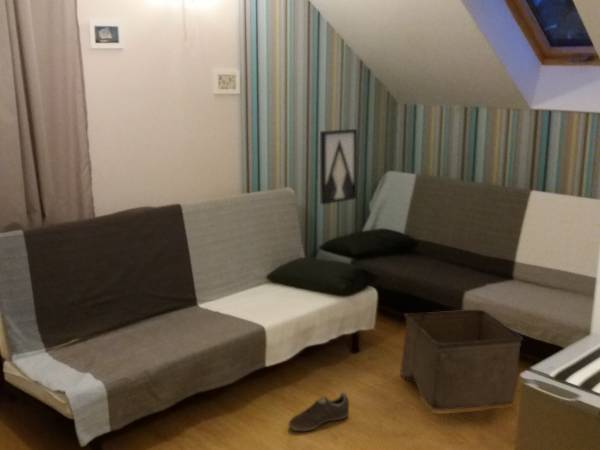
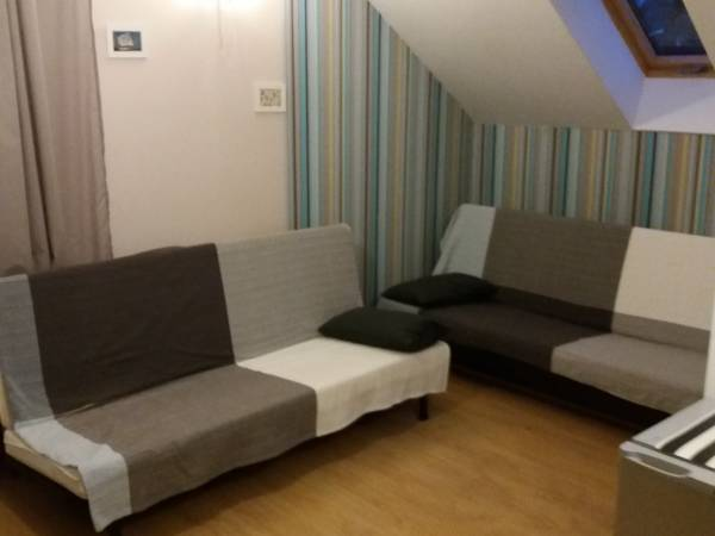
- storage bin (457, 356)
- wall art (339, 166)
- sneaker (318, 409)
